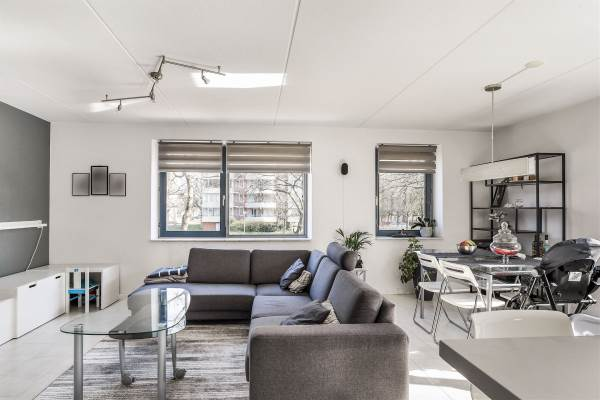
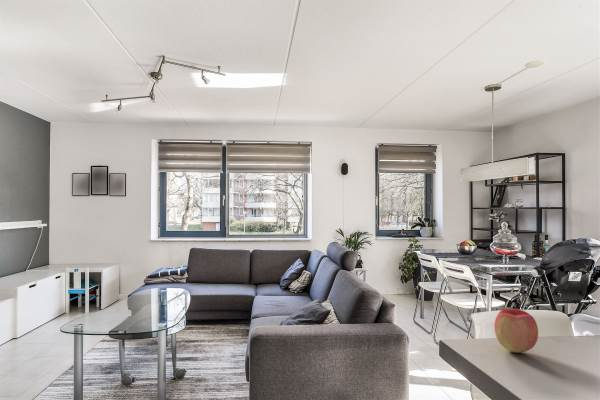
+ apple (515, 330)
